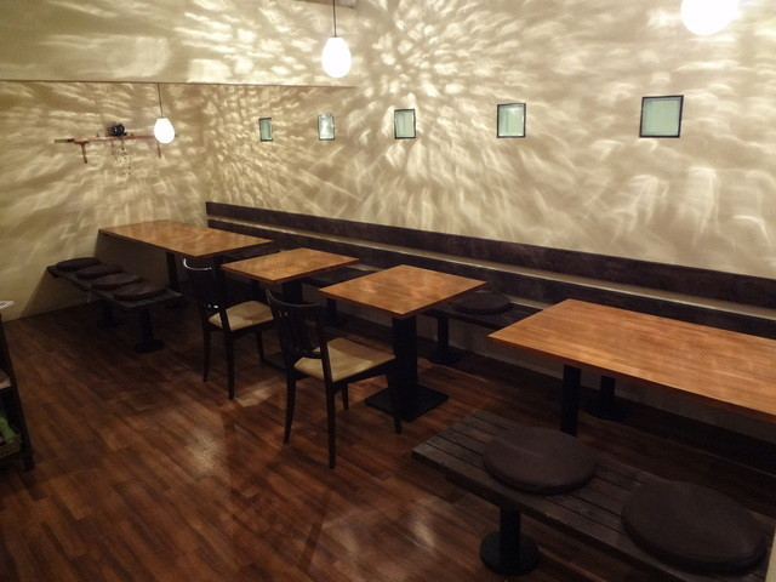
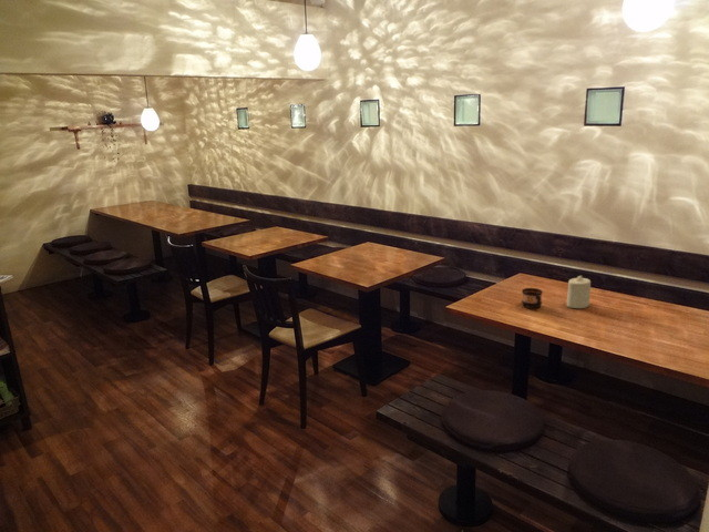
+ cup (531, 298)
+ candle (578, 290)
